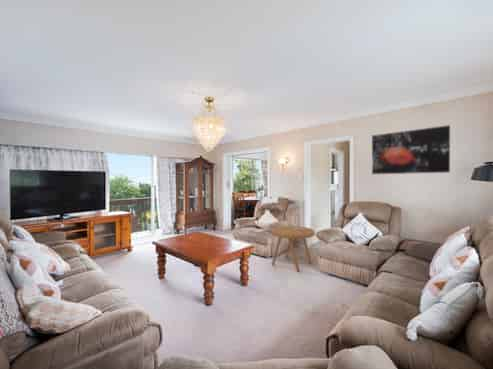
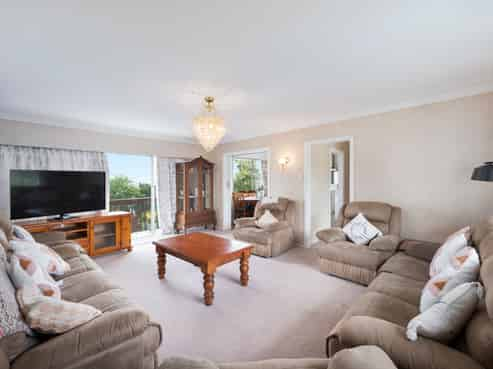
- wall art (407, 152)
- side table (292, 246)
- lamp (298, 217)
